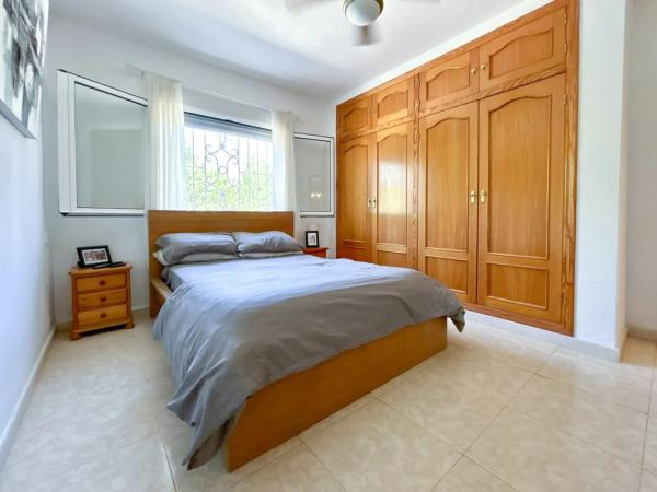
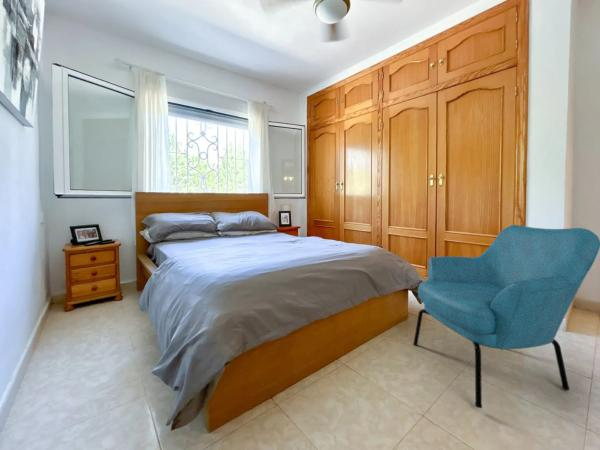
+ armchair (493, 298)
